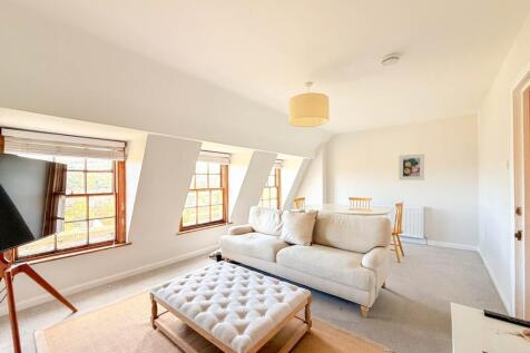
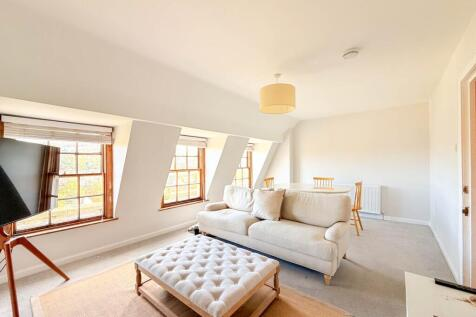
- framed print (411, 167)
